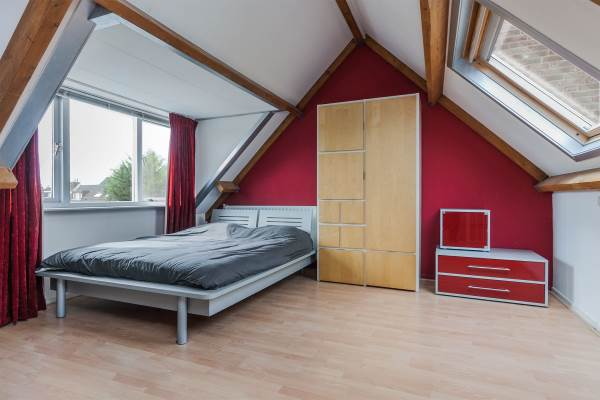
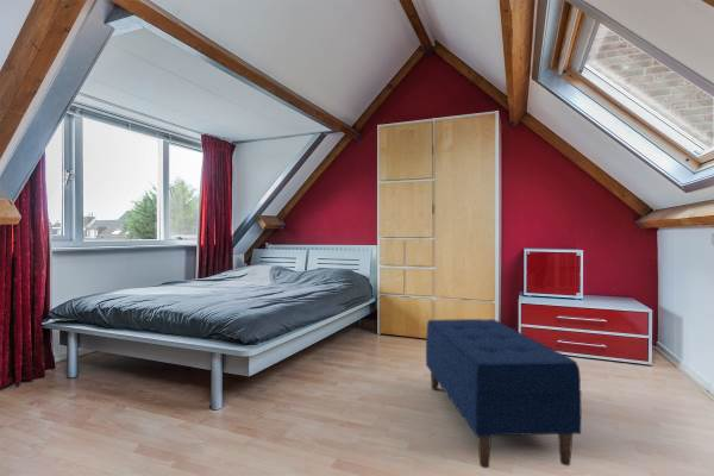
+ bench (487, 377)
